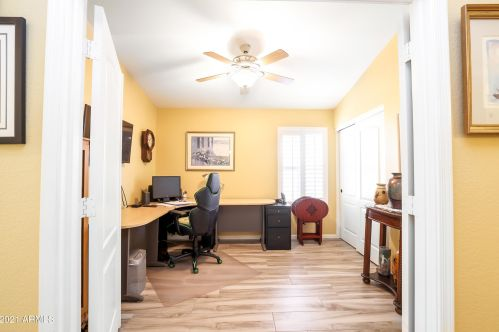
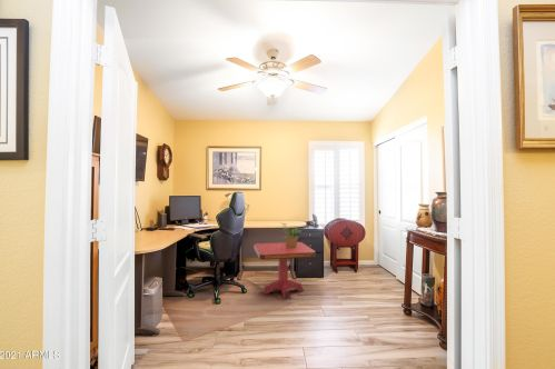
+ side table (283, 269)
+ potted plant (291, 235)
